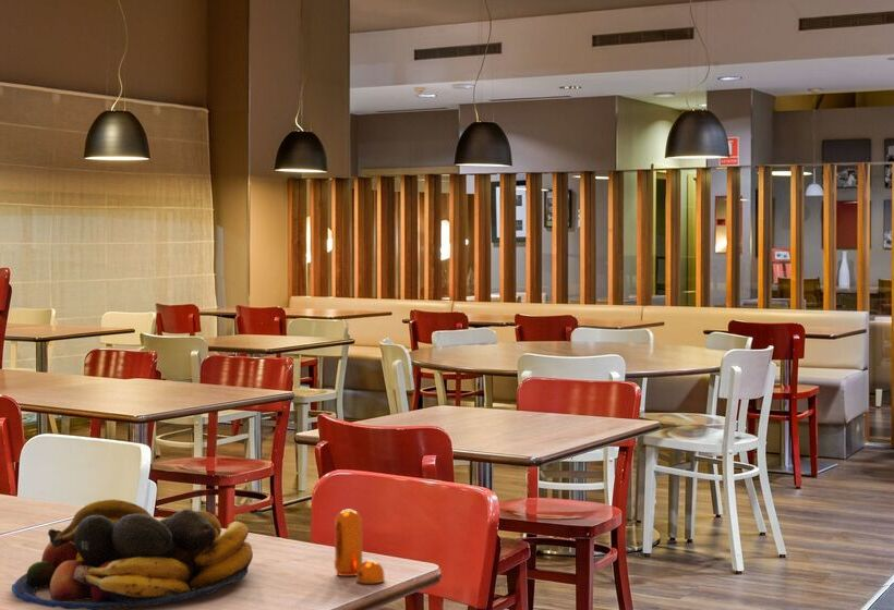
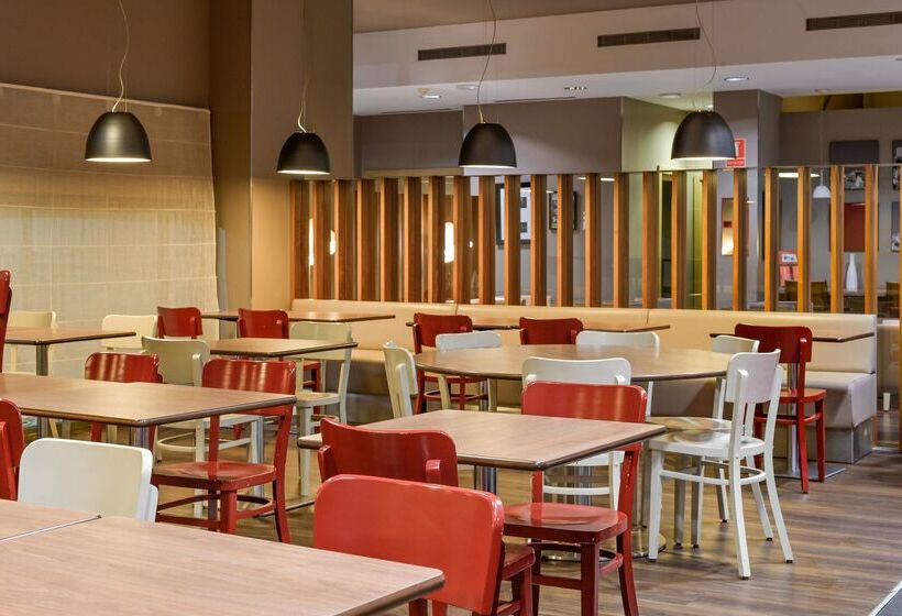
- pepper shaker (359, 544)
- fruit bowl (130, 540)
